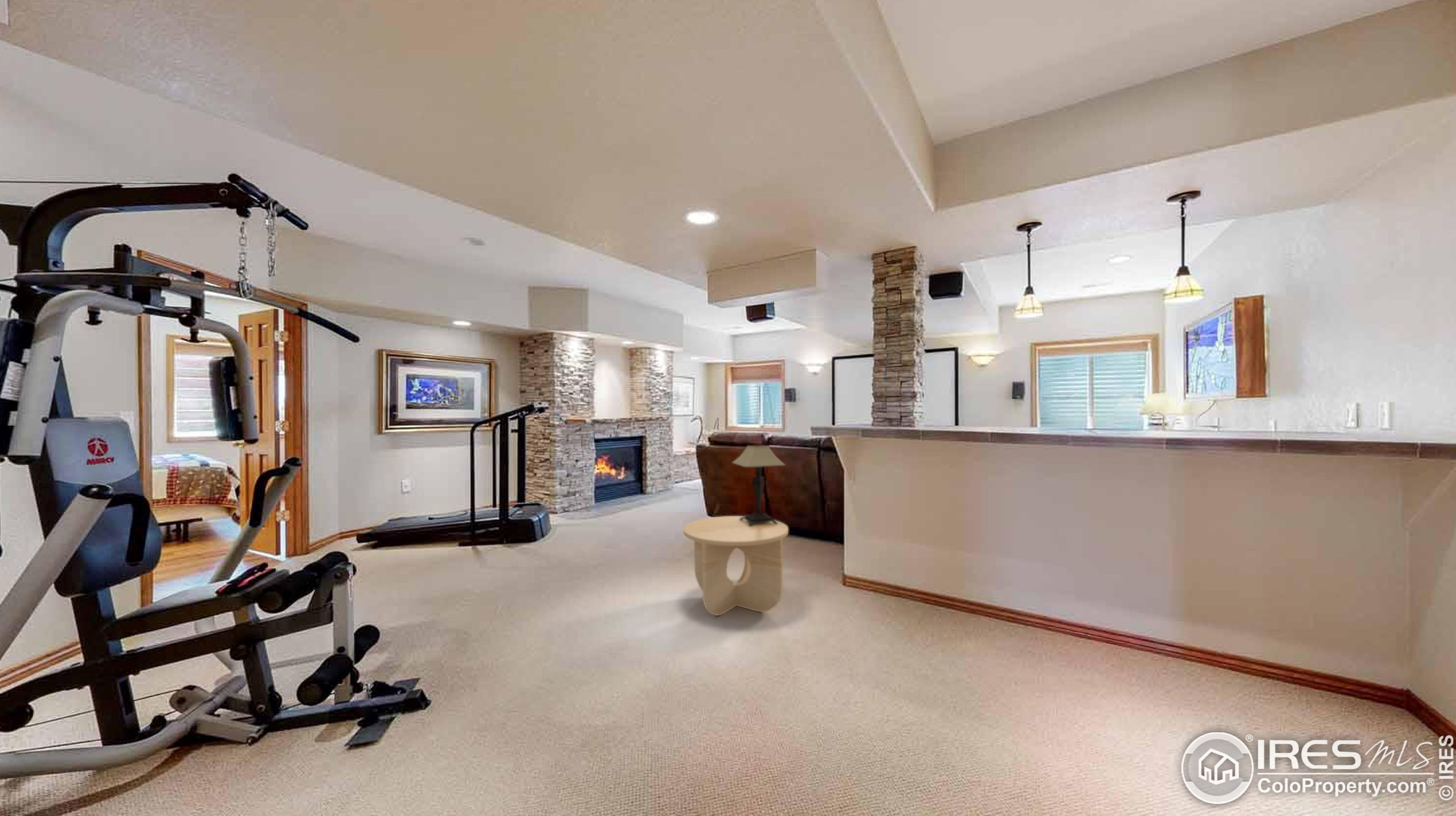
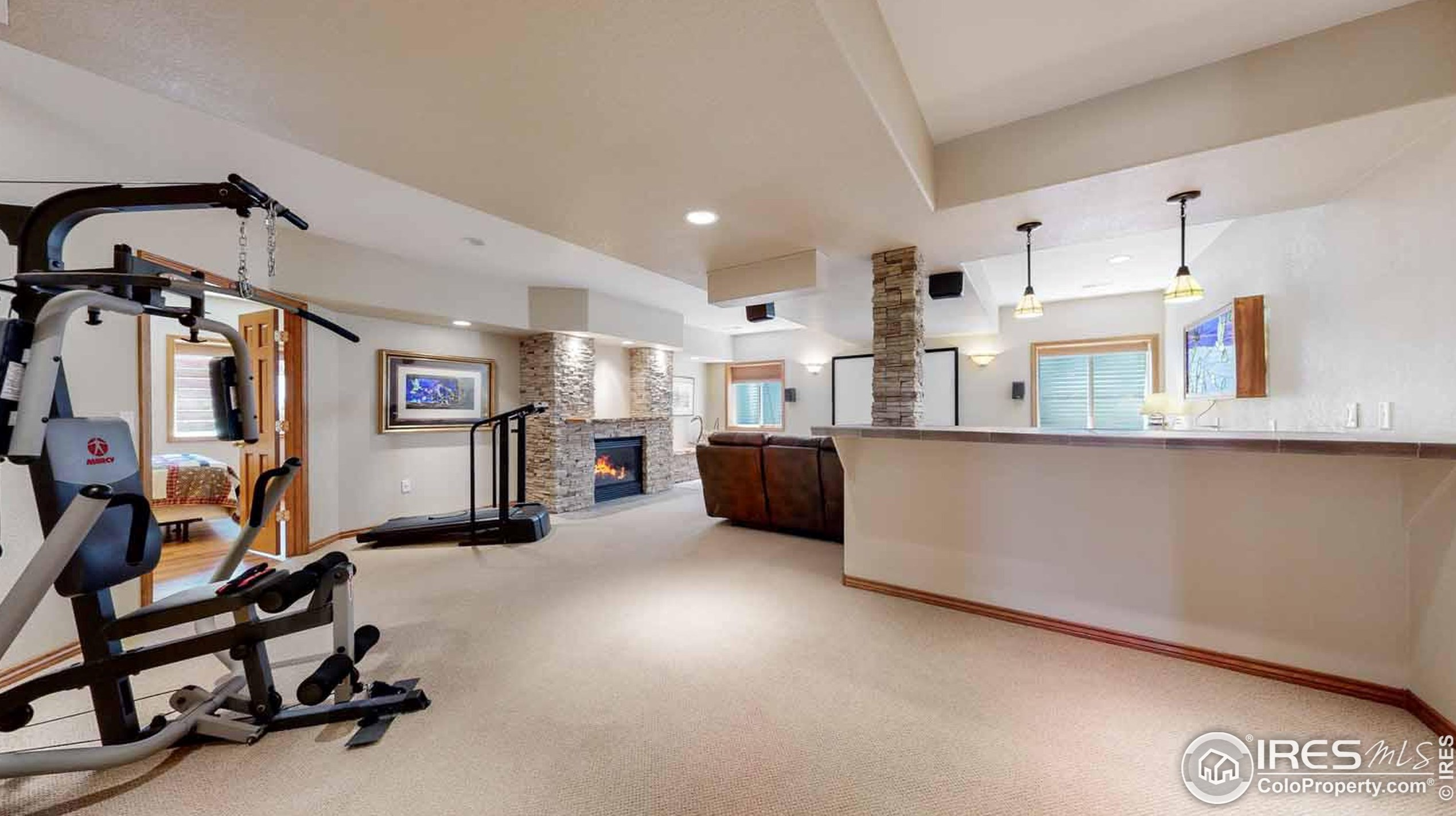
- side table (743, 569)
- table lamp (758, 483)
